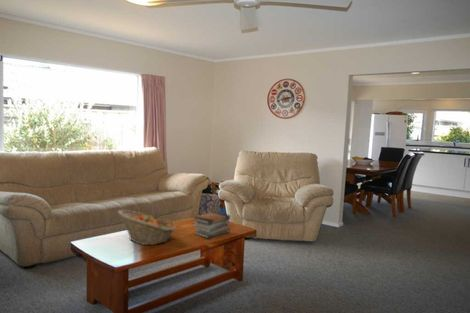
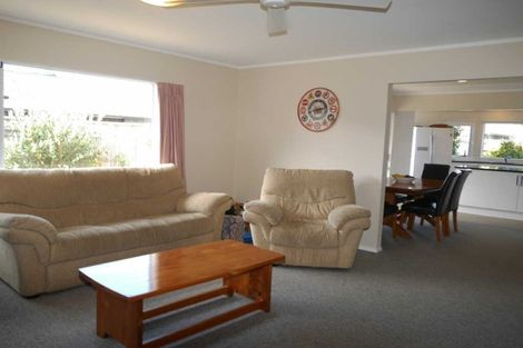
- fruit basket (146, 224)
- book stack (211, 224)
